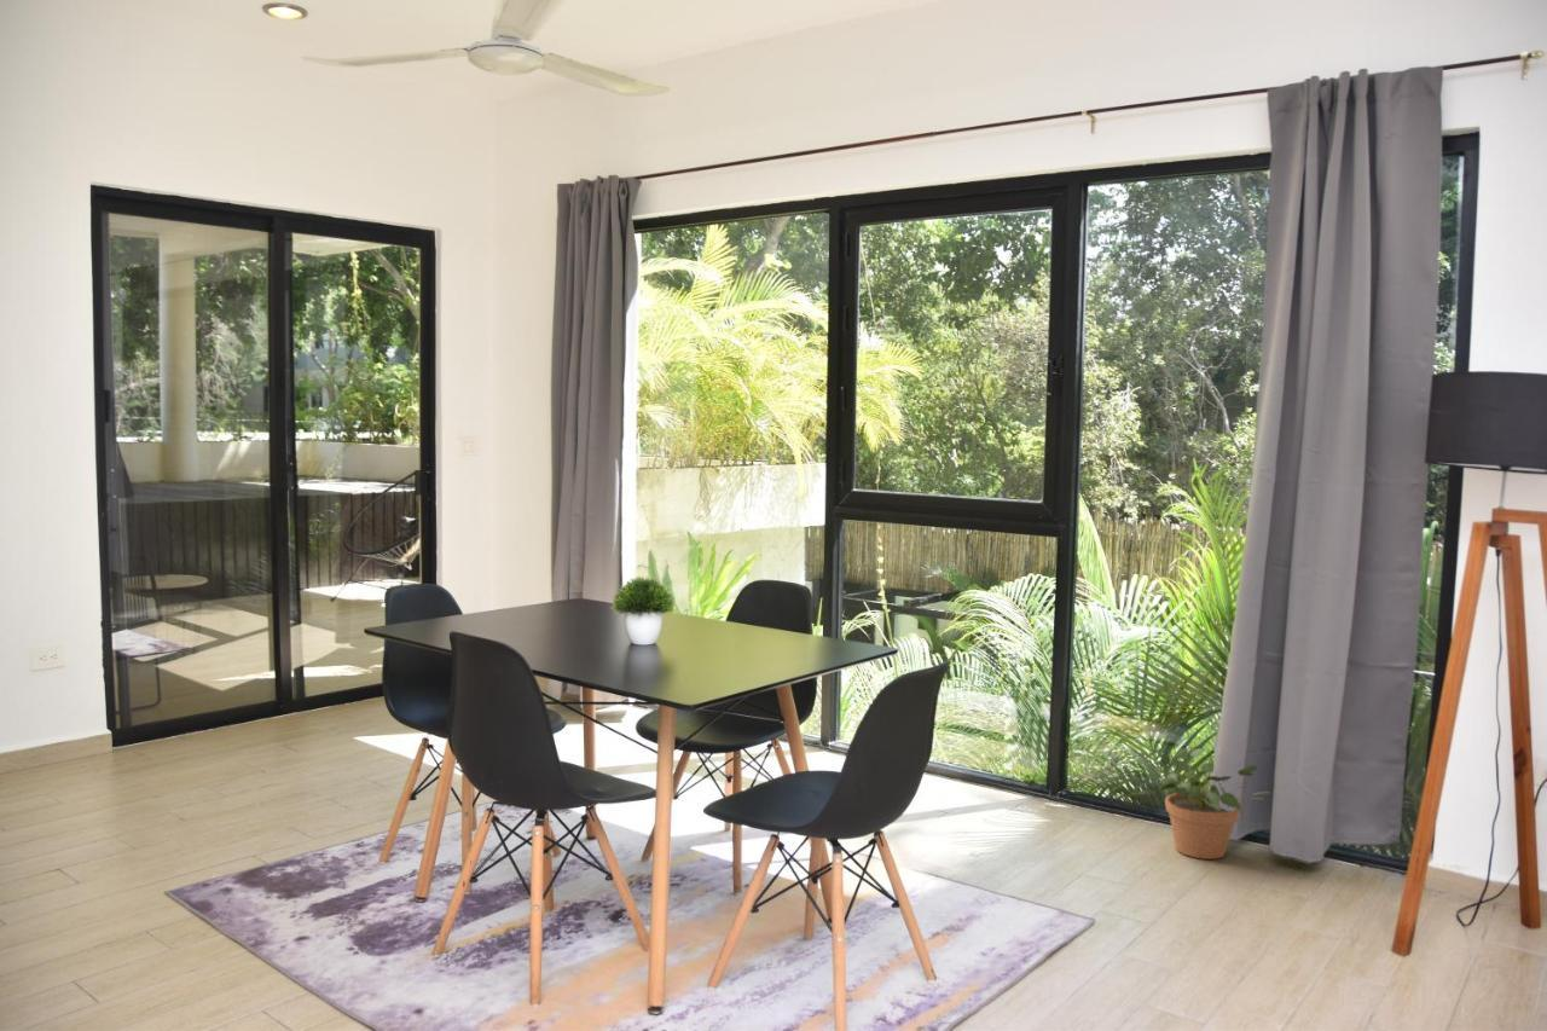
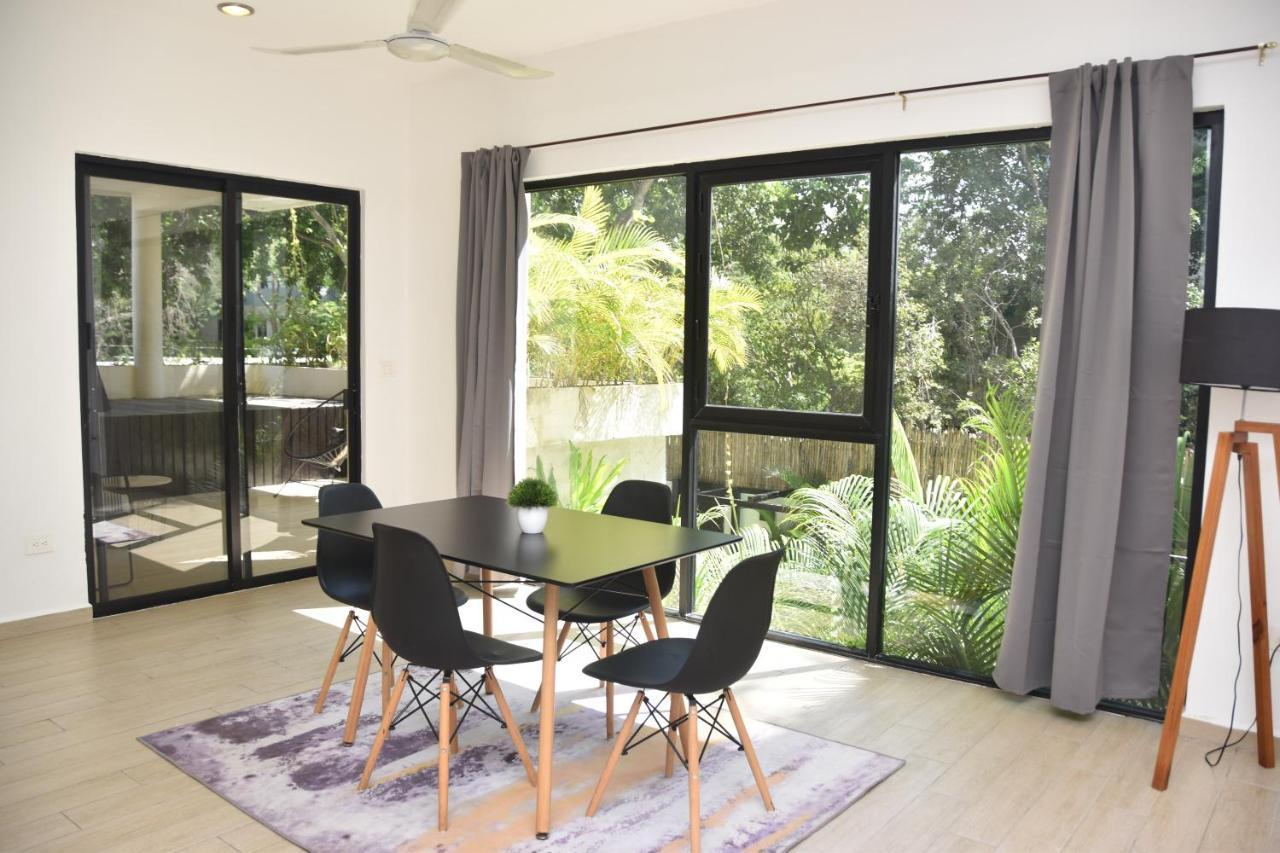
- potted plant (1211, 804)
